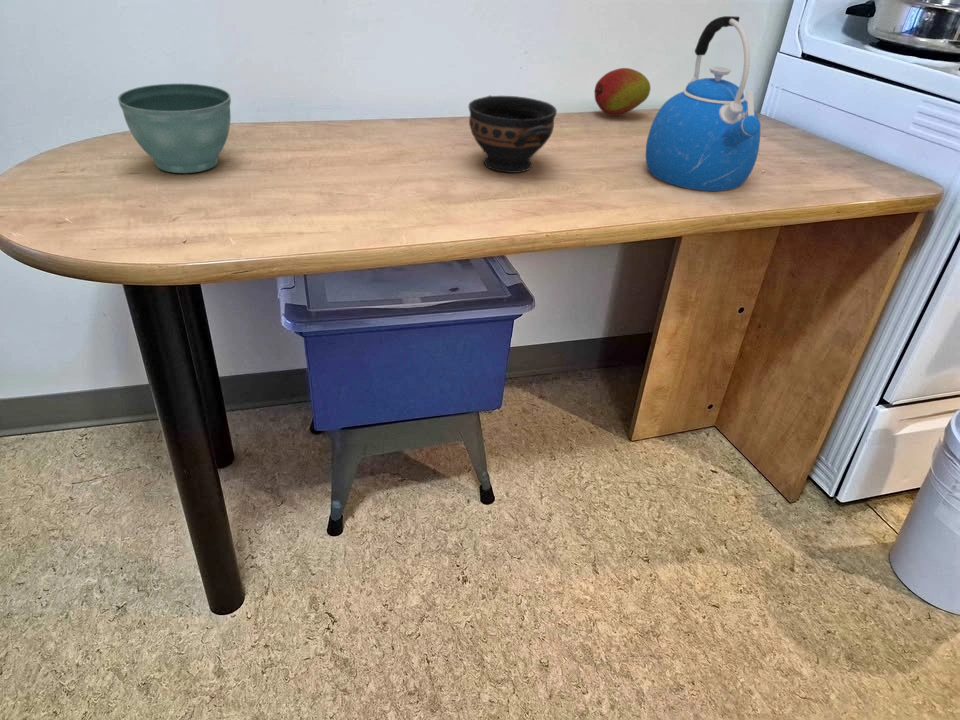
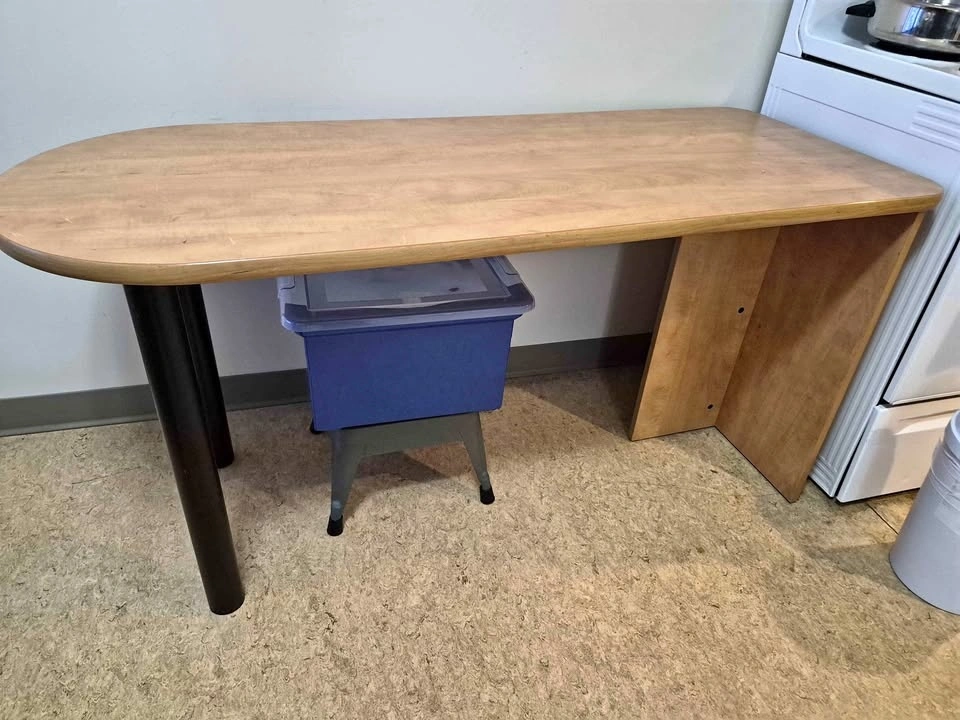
- bowl (510, 136)
- kettle (719, 104)
- fruit (620, 92)
- flower pot (182, 131)
